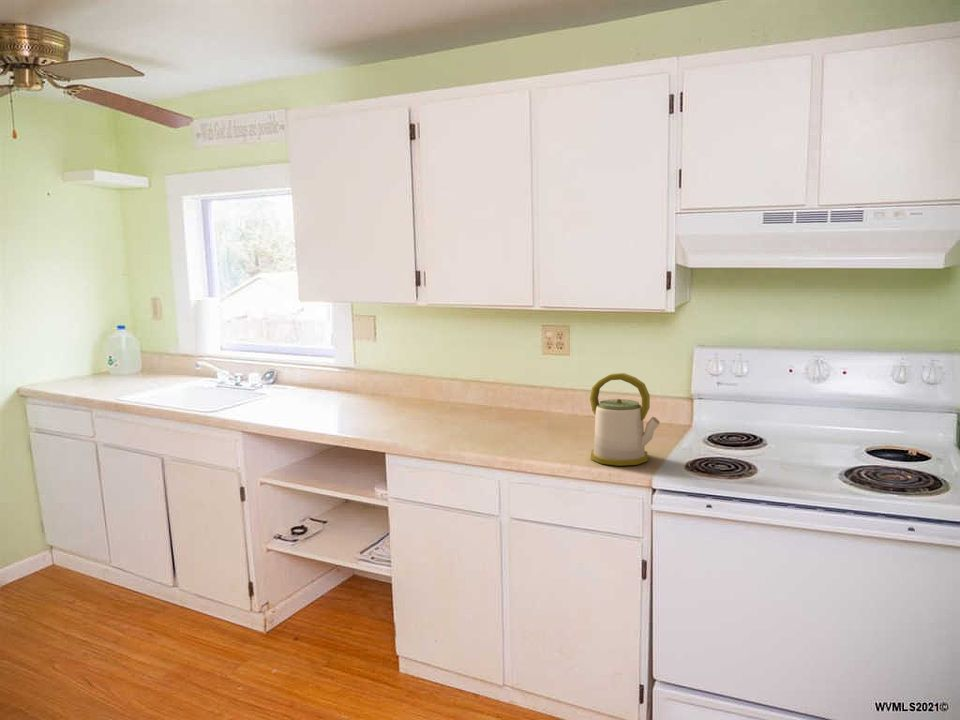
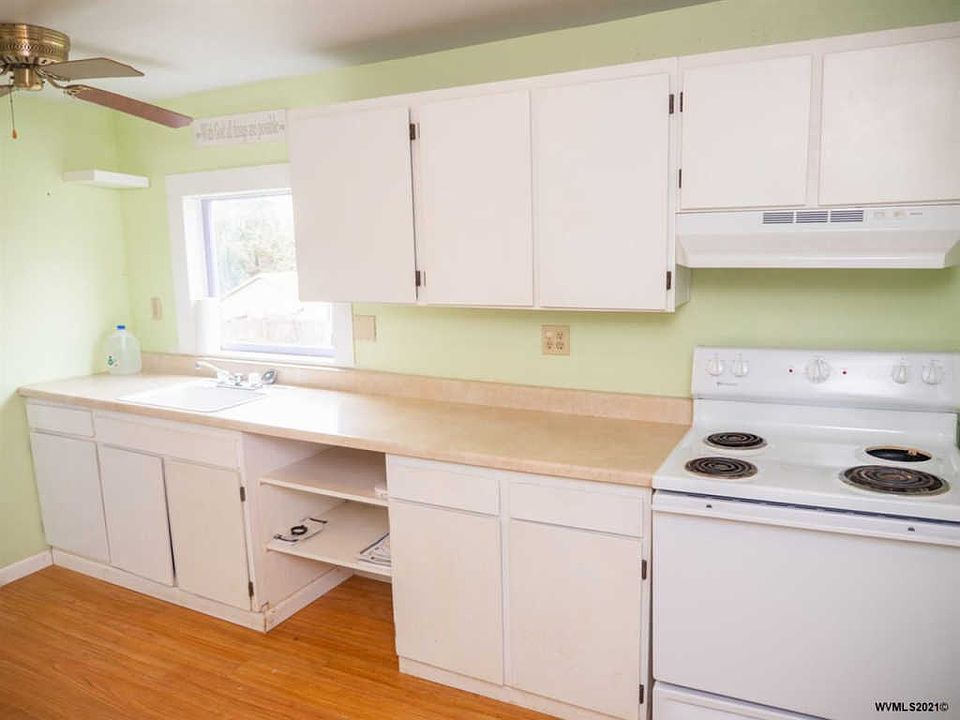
- kettle (624, 416)
